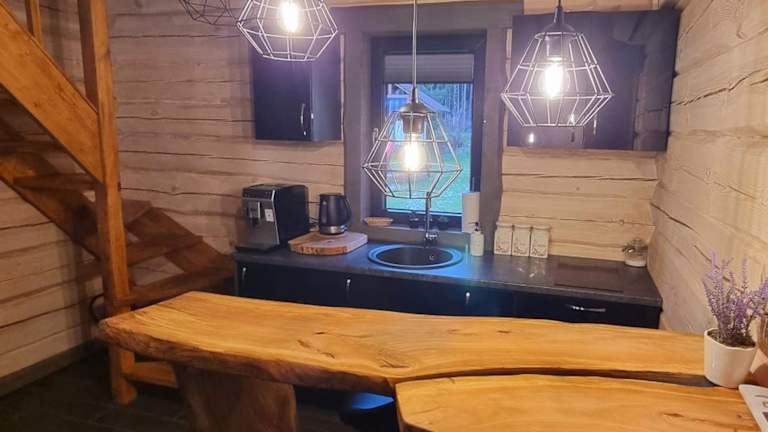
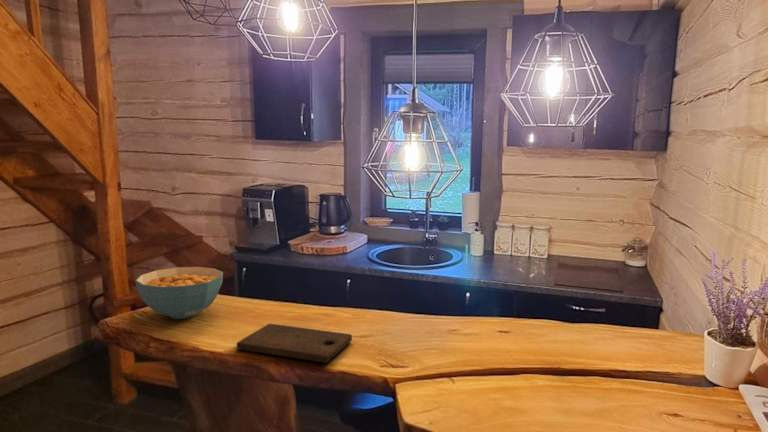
+ cutting board (295, 341)
+ cereal bowl (181, 295)
